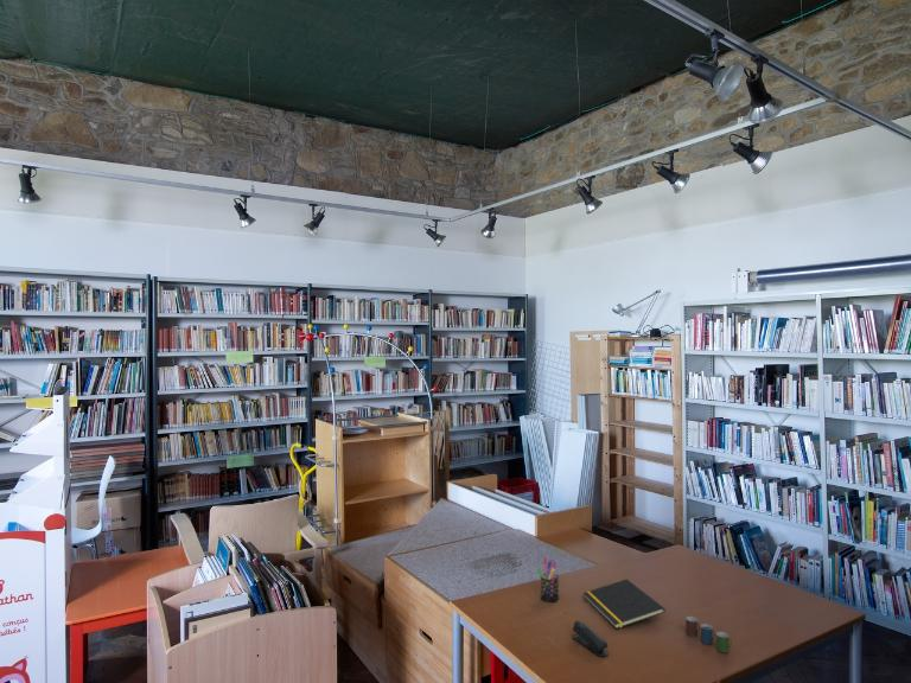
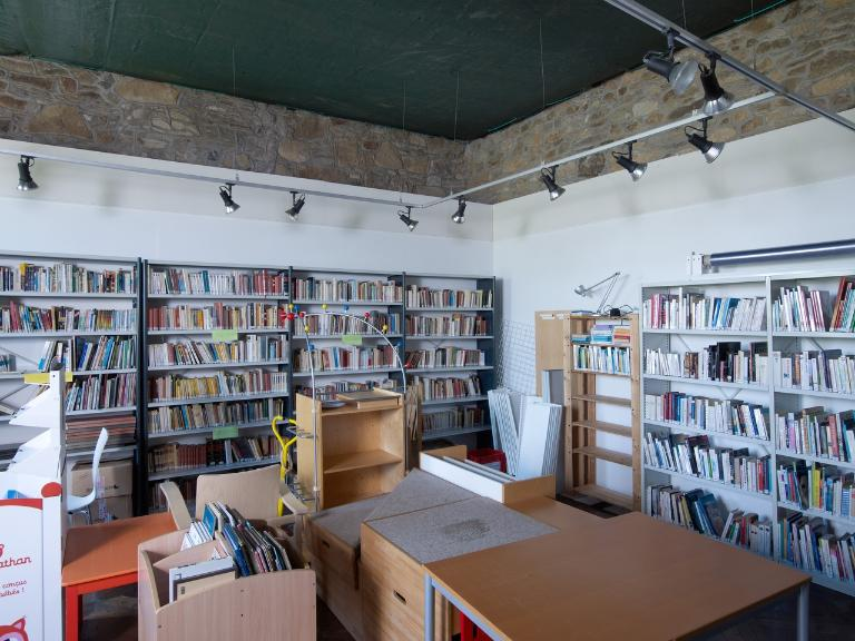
- cup (708, 630)
- stapler (590, 637)
- pen holder (547, 579)
- notepad (622, 601)
